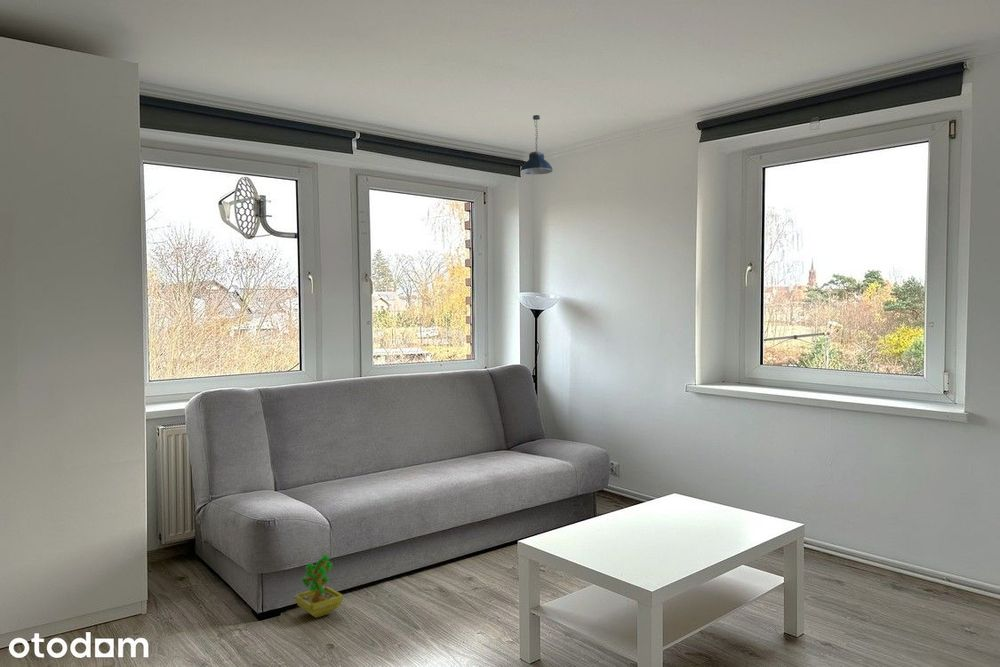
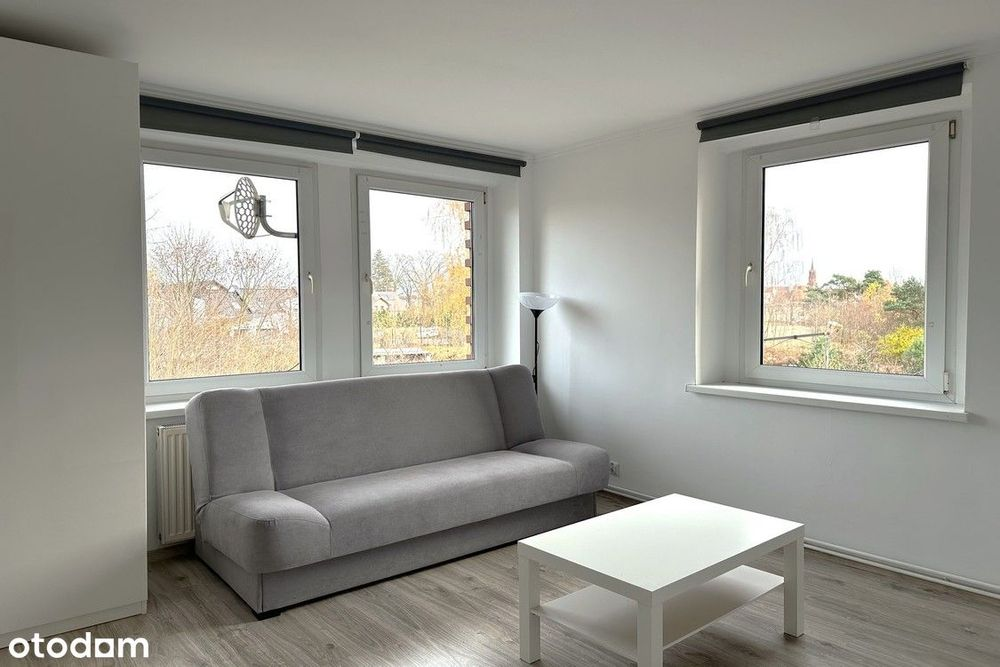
- decorative plant (318, 583)
- pendant light (536, 144)
